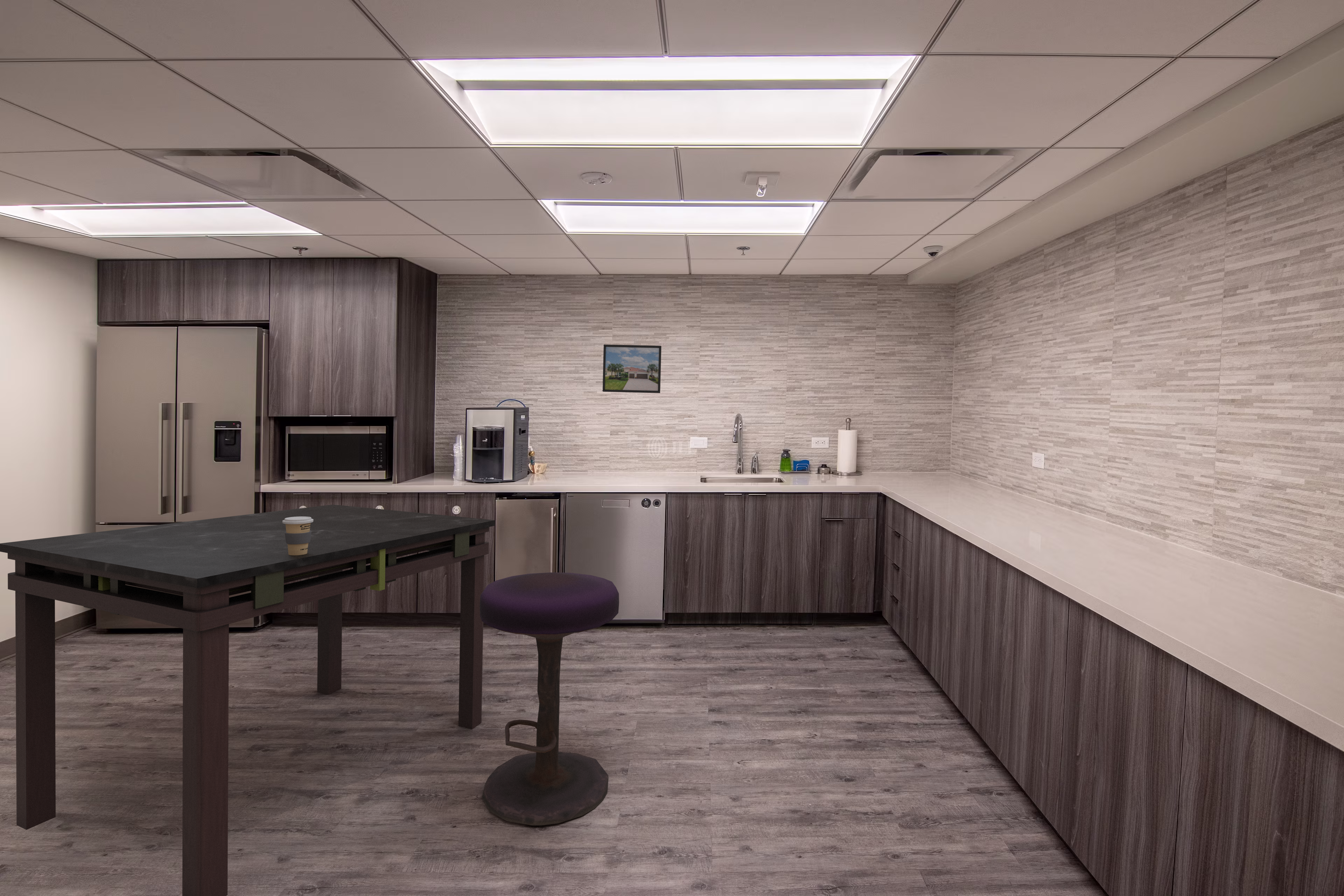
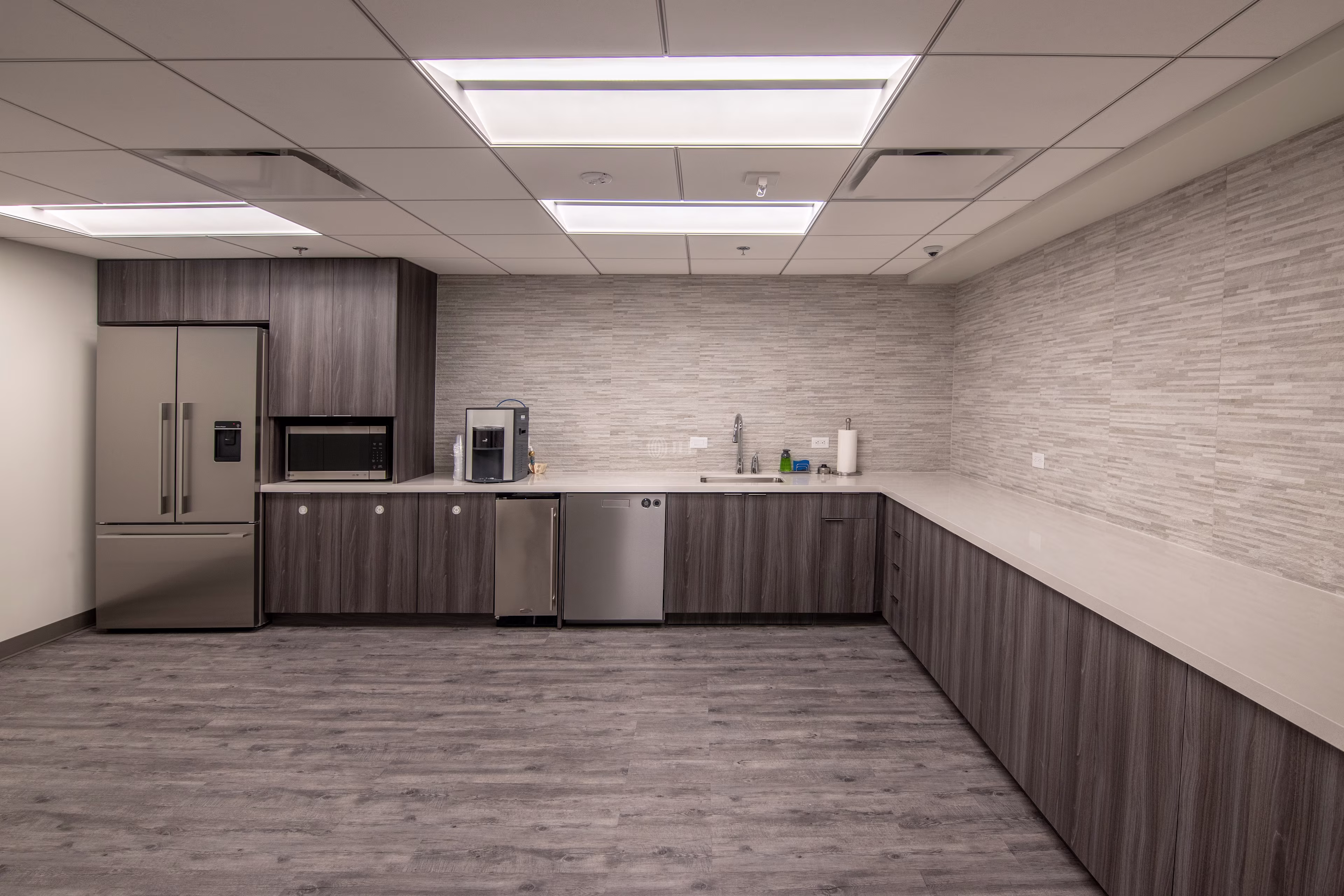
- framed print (632, 369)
- coffee cup (298, 535)
- dining table (317, 650)
- stool (549, 683)
